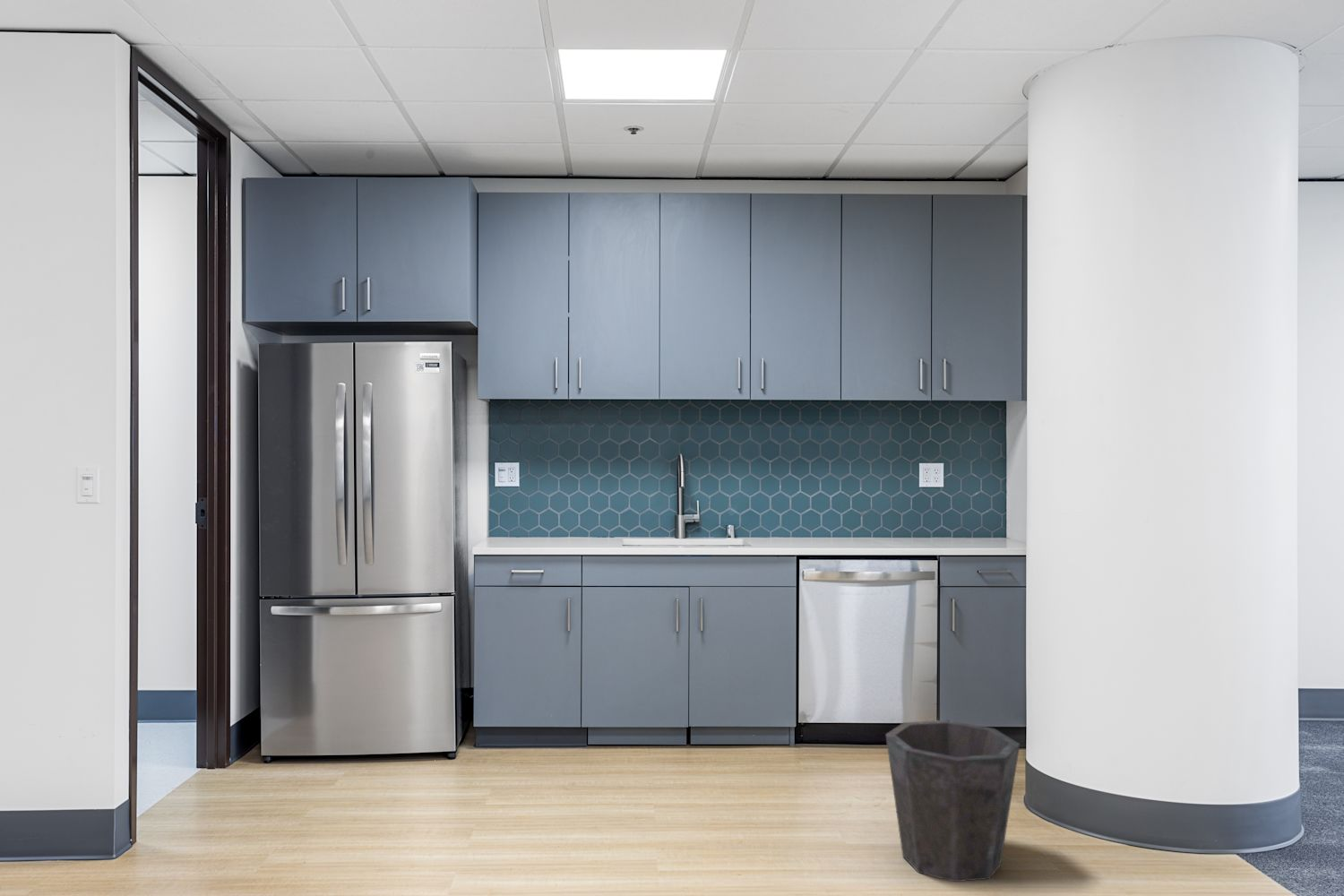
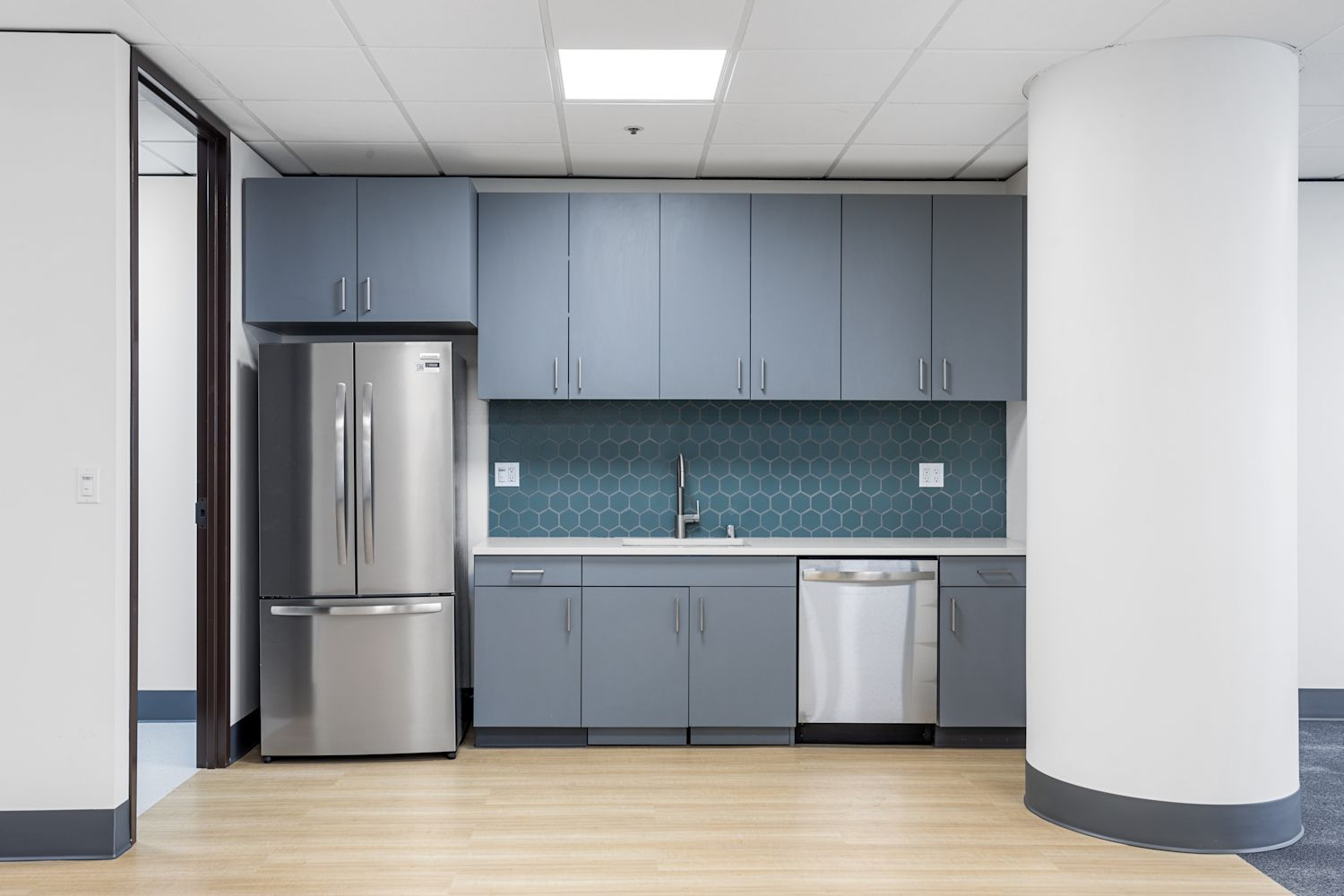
- waste bin (951, 799)
